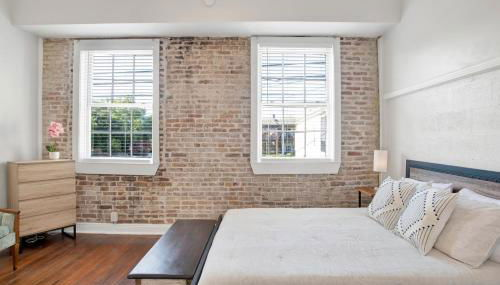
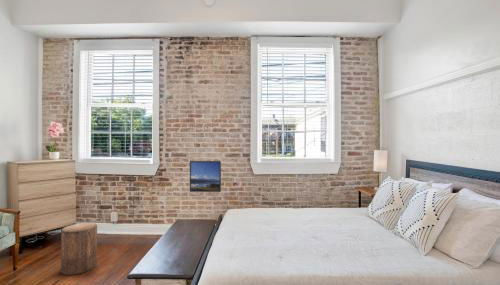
+ stool (79, 247)
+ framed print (205, 176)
